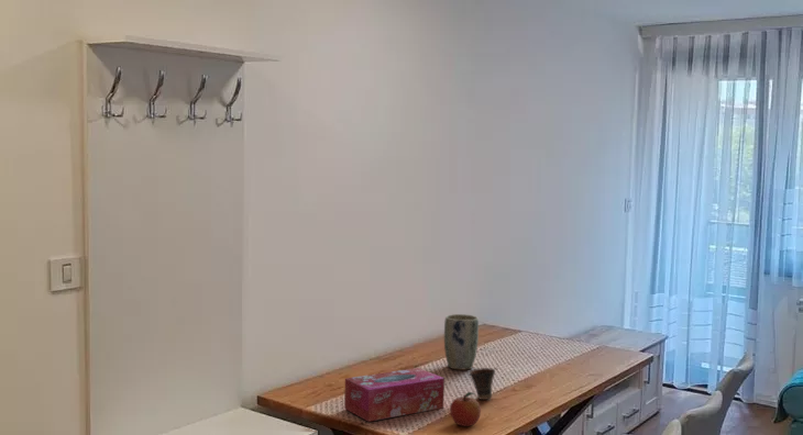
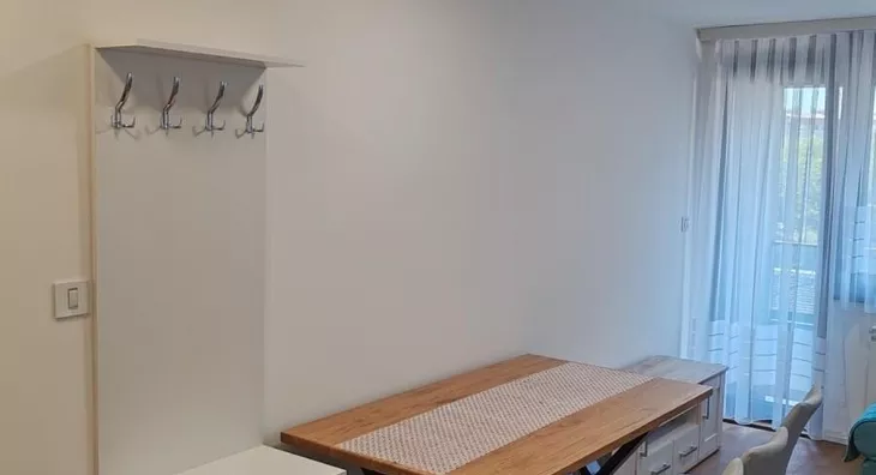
- cup (481, 383)
- tissue box (394, 393)
- fruit (464, 408)
- plant pot (461, 342)
